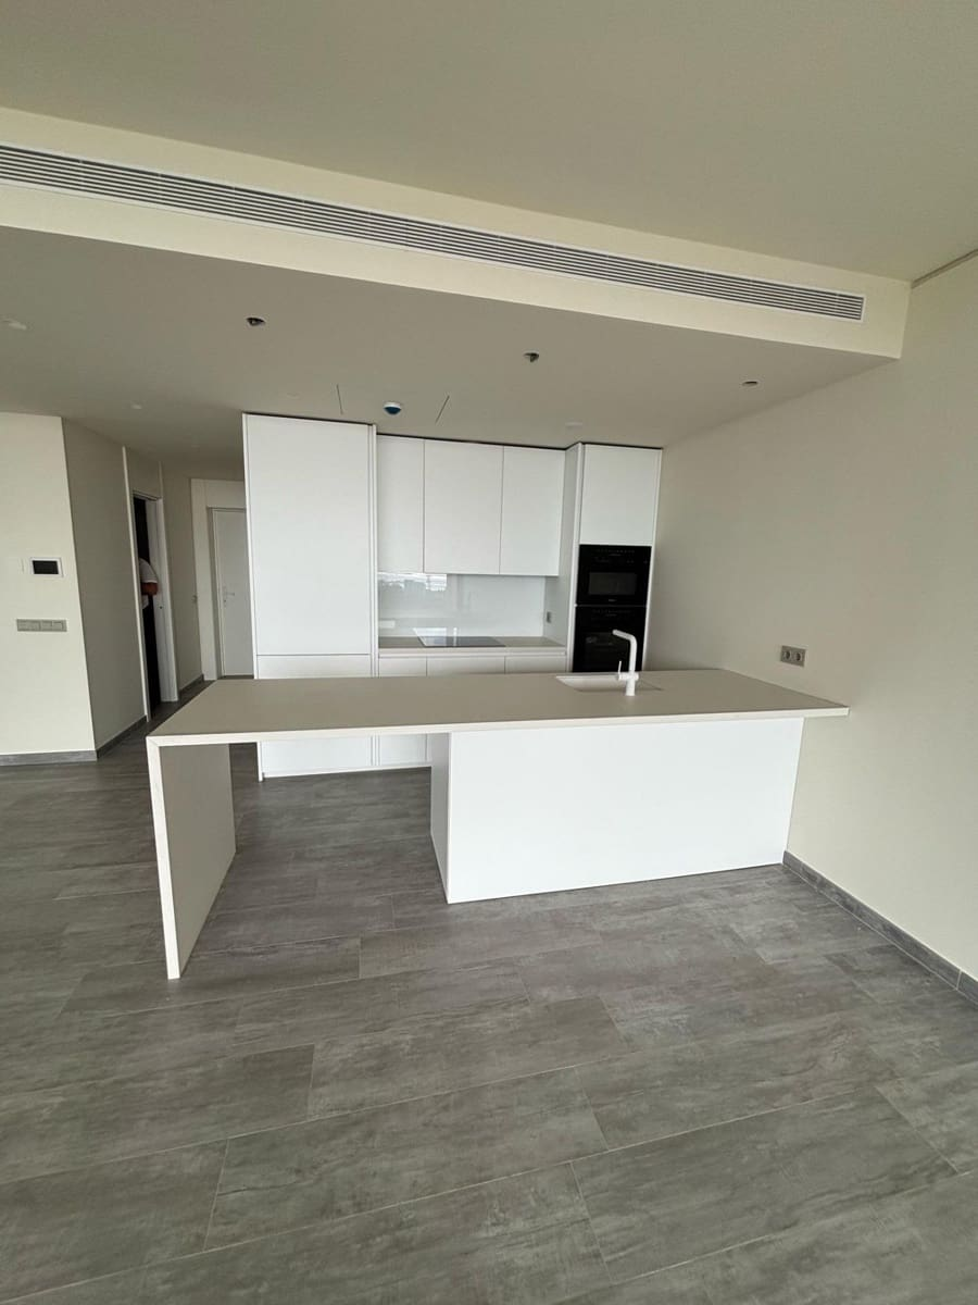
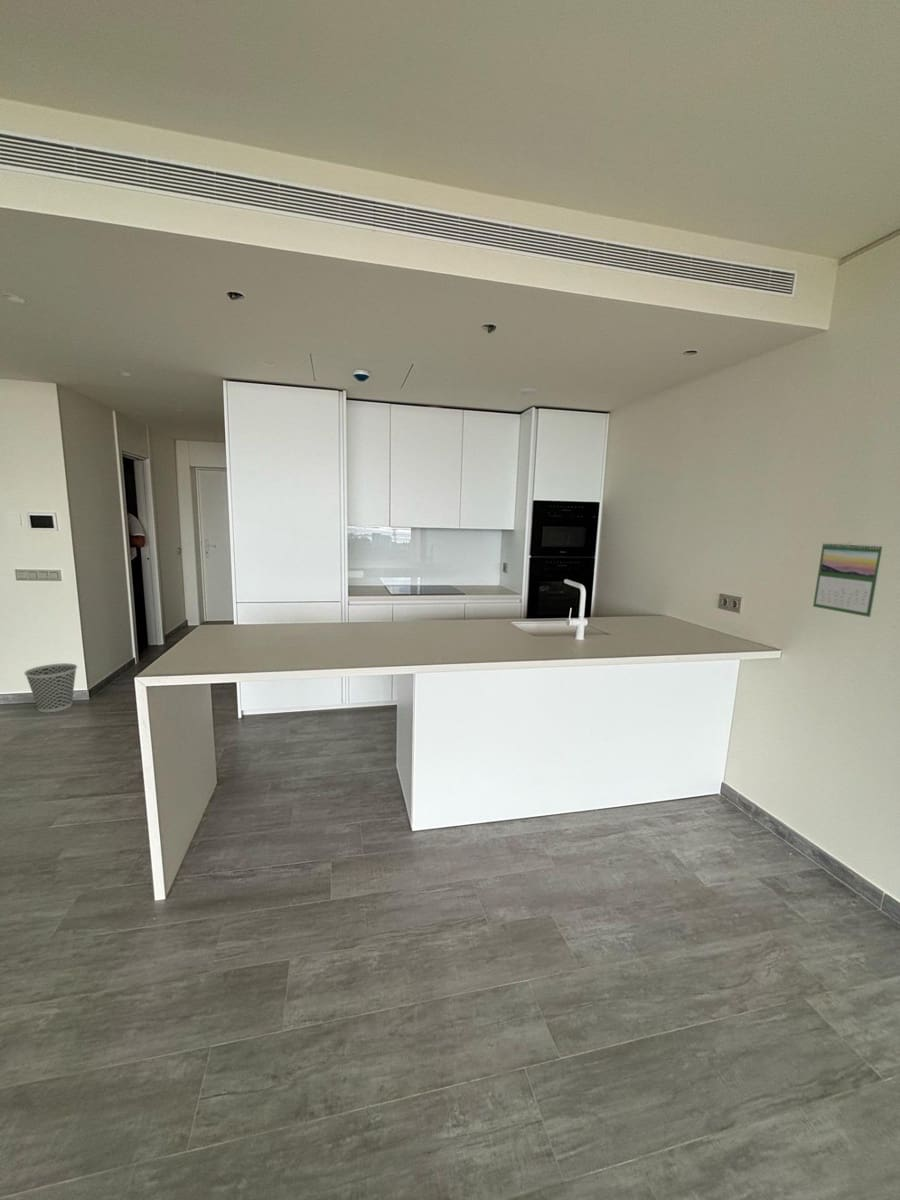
+ calendar (846, 577)
+ wastebasket (53, 688)
